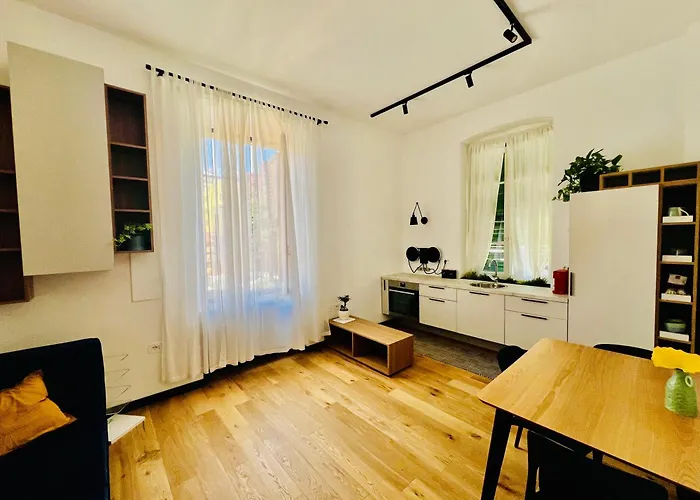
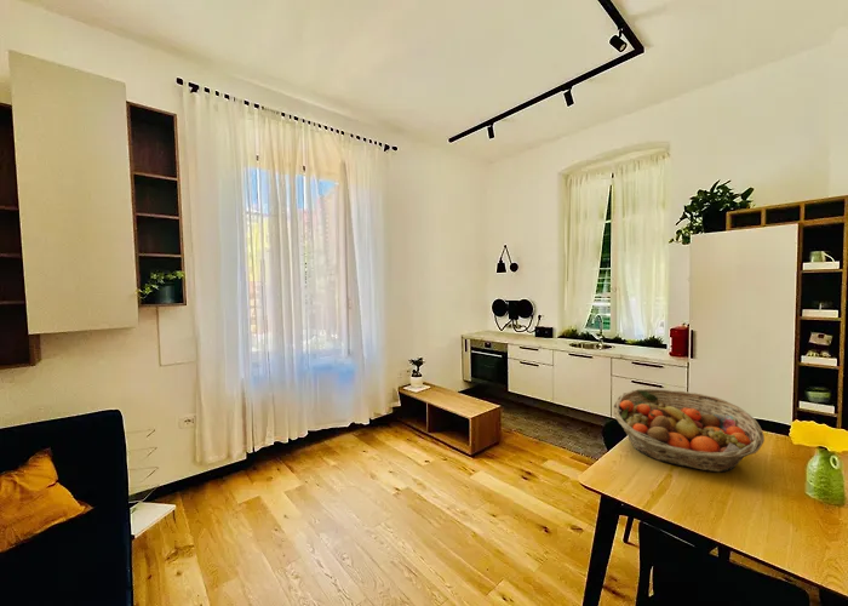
+ fruit basket (680, 425)
